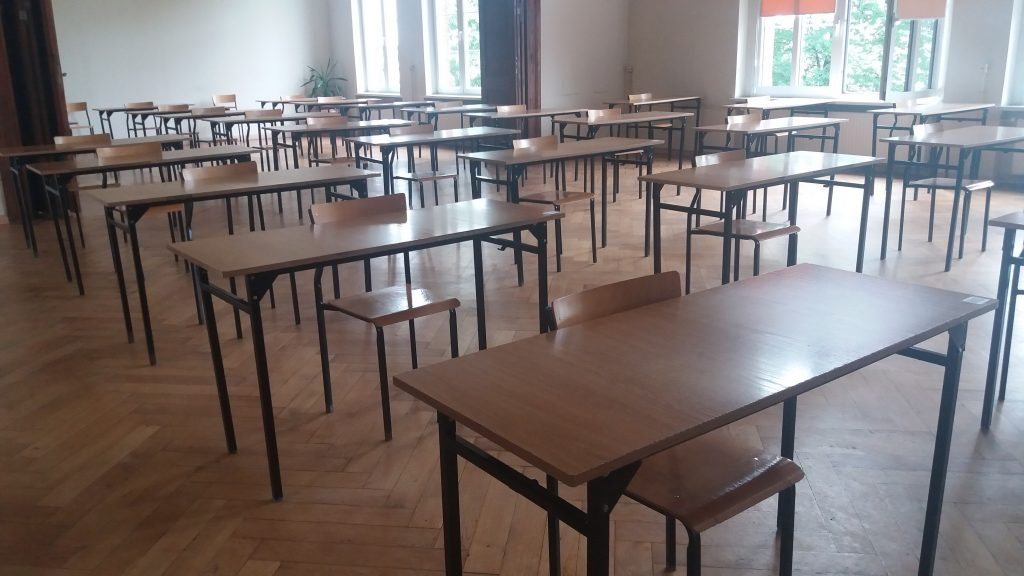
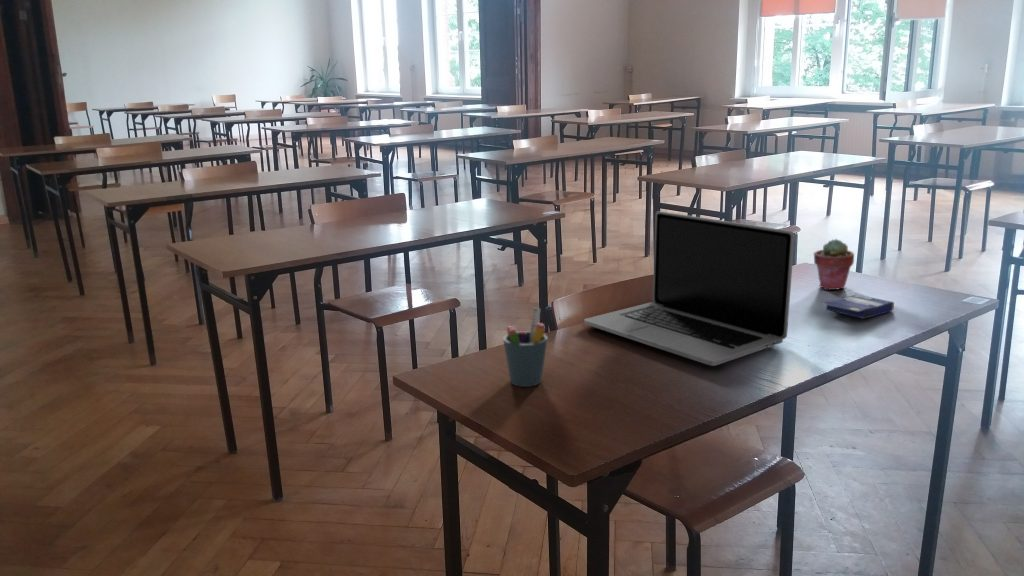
+ pen holder (526, 348)
+ small box (857, 306)
+ laptop (682, 281)
+ potted succulent (833, 262)
